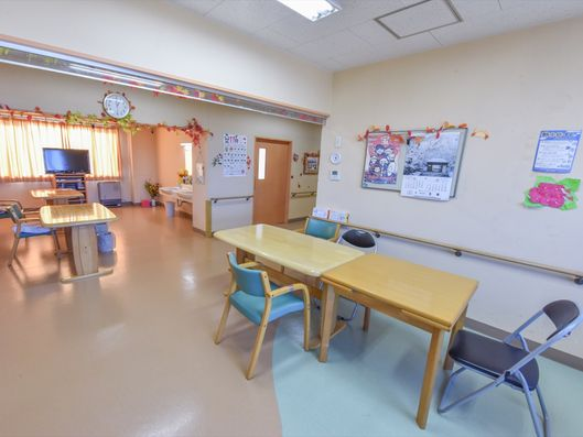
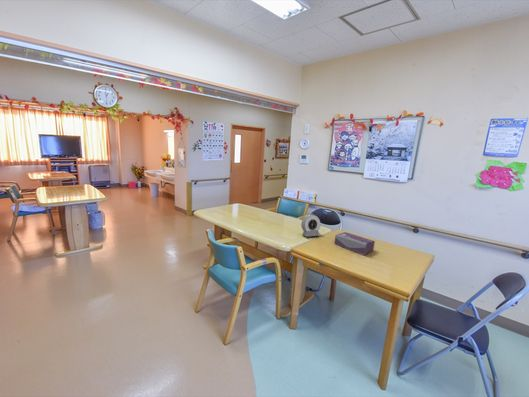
+ alarm clock (311, 225)
+ tissue box (354, 242)
